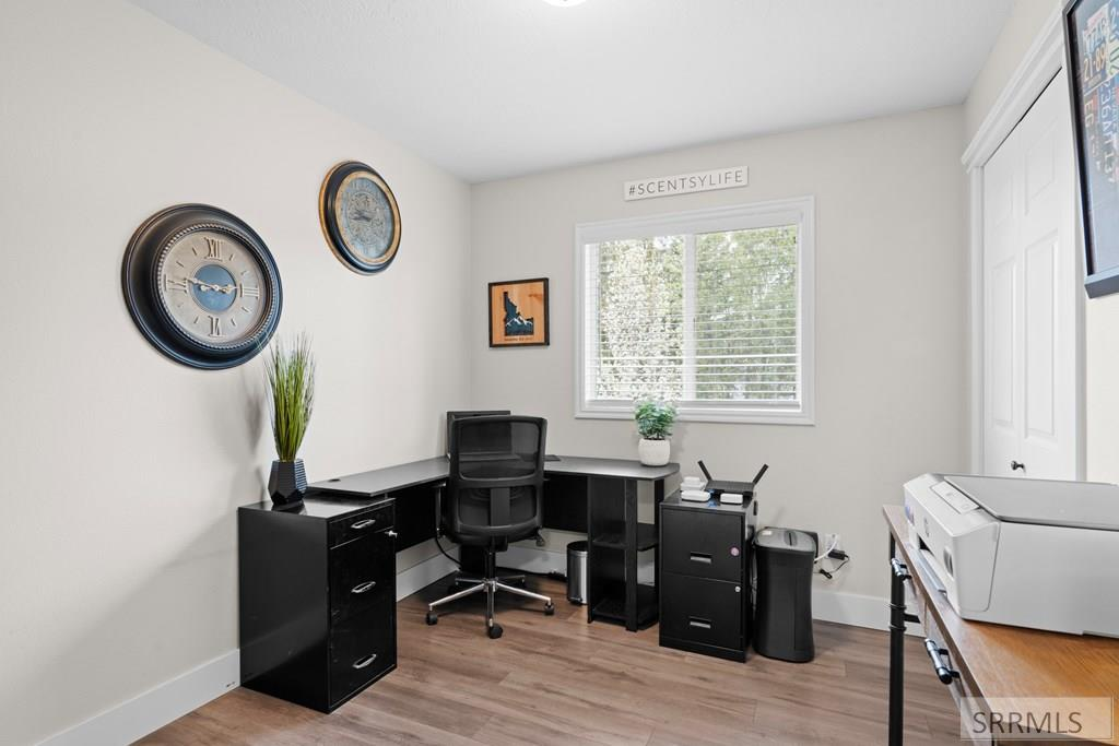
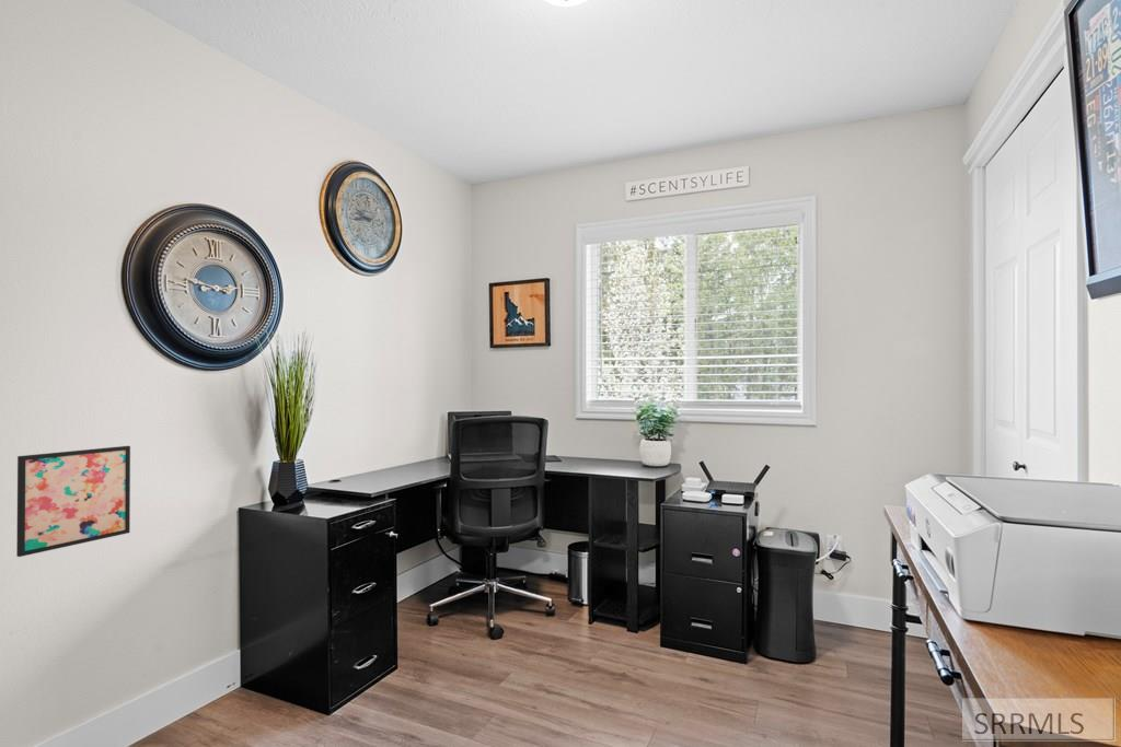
+ wall art (77, 497)
